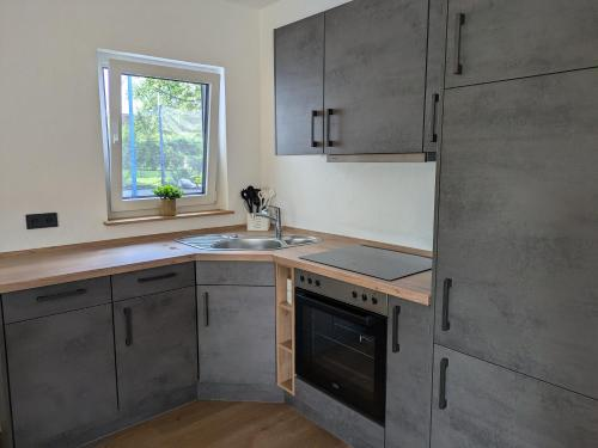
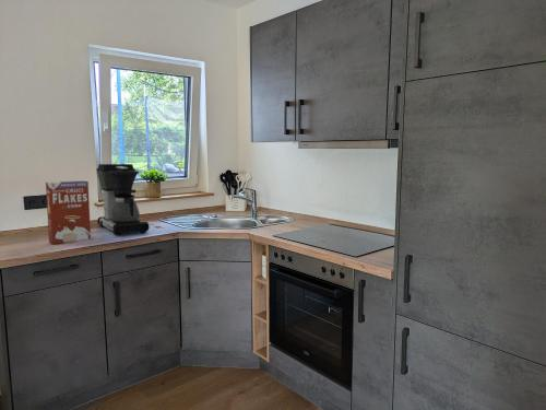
+ coffee maker (121, 197)
+ cereal box (69, 211)
